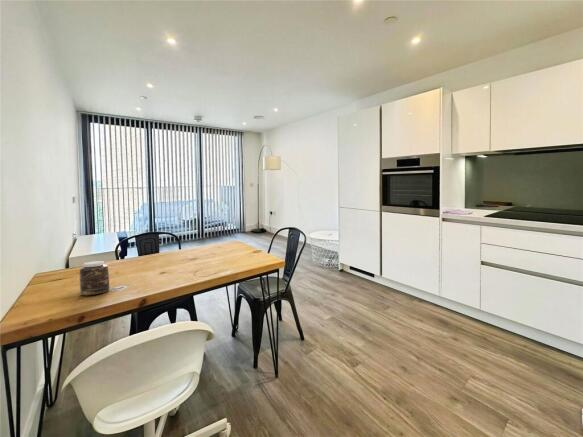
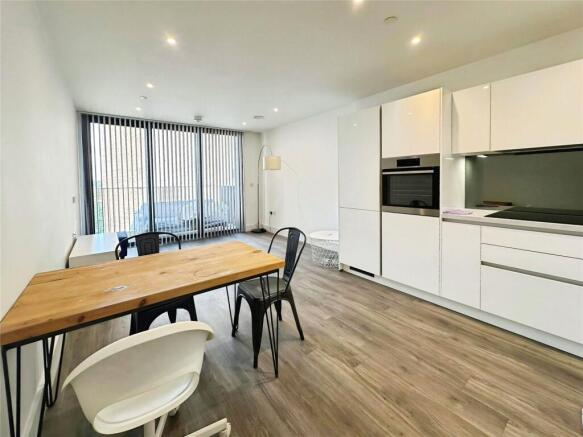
- jar (94, 277)
